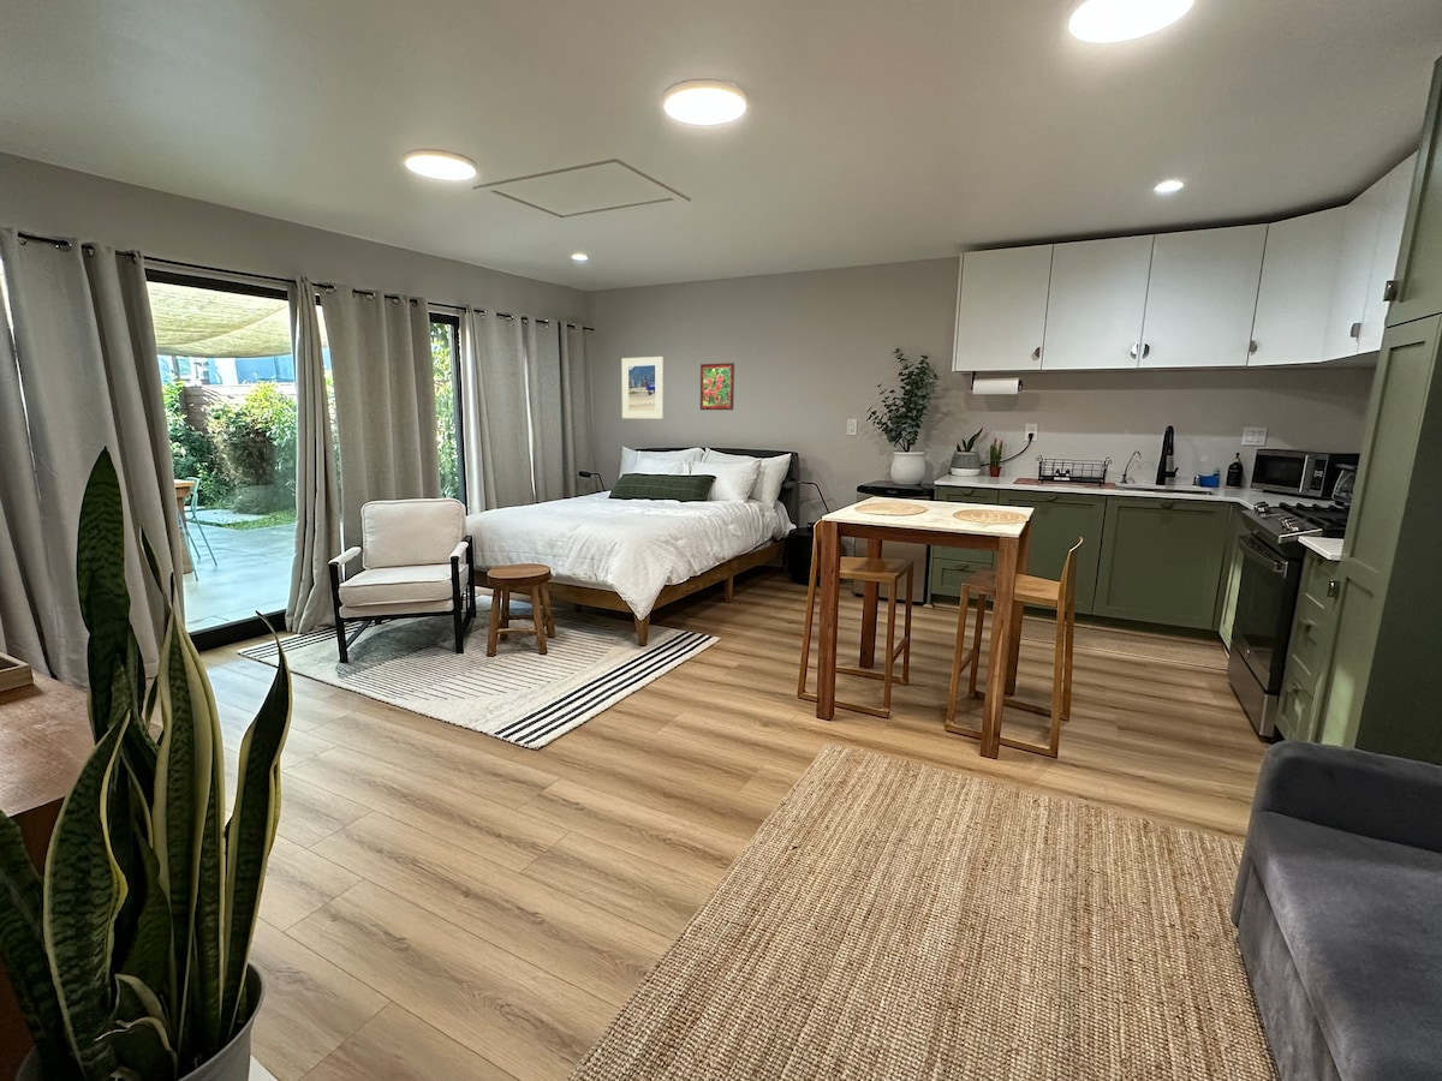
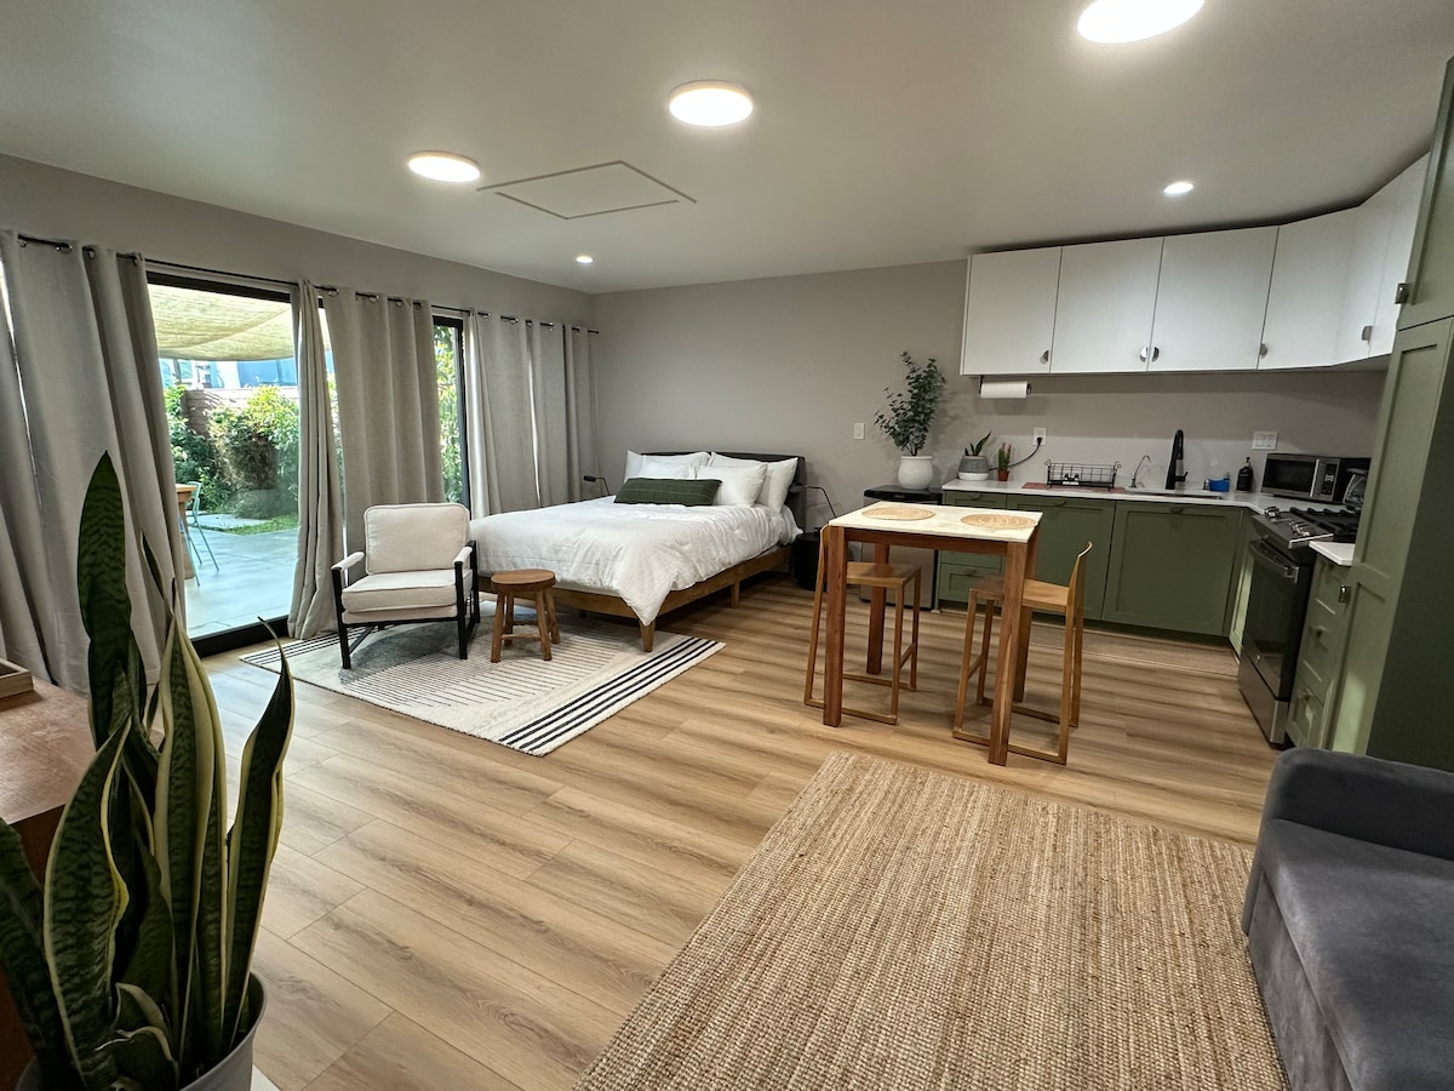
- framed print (716, 387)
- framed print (642, 388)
